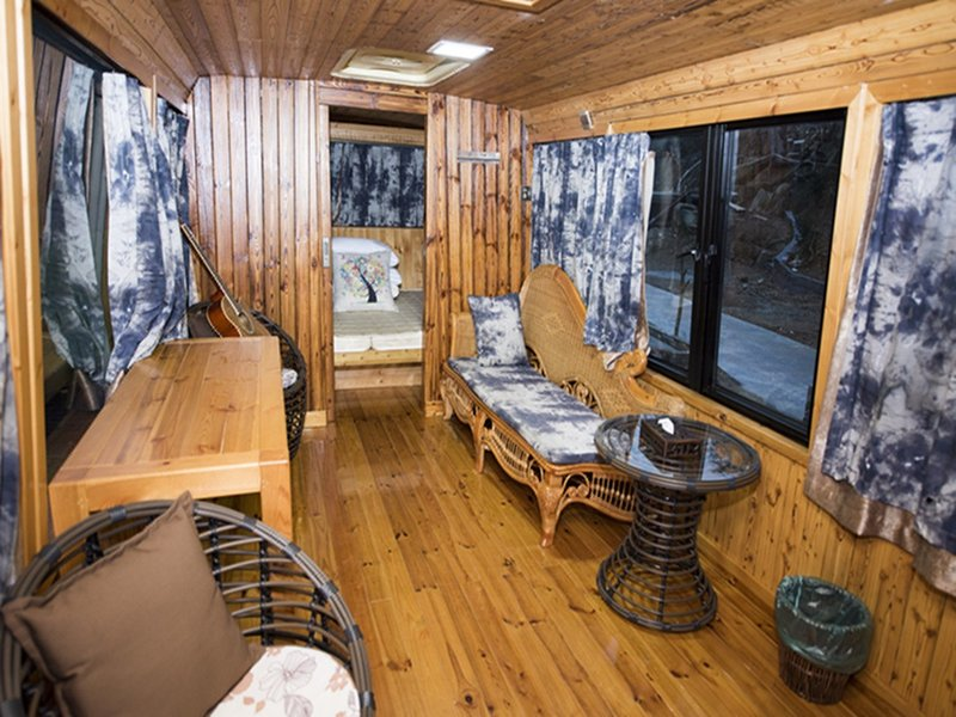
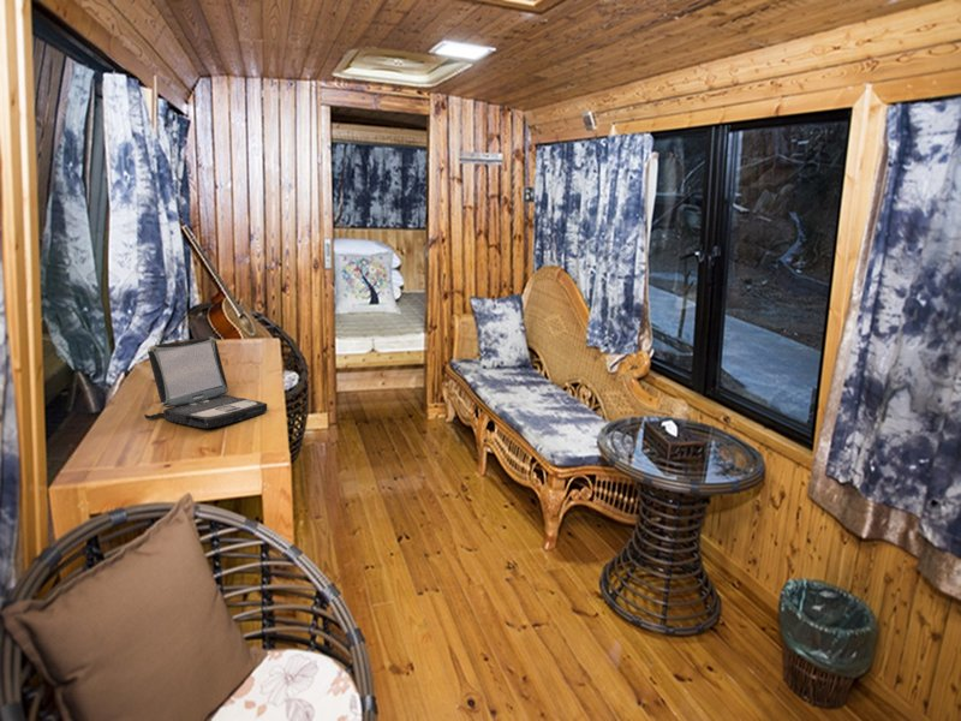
+ laptop (207, 380)
